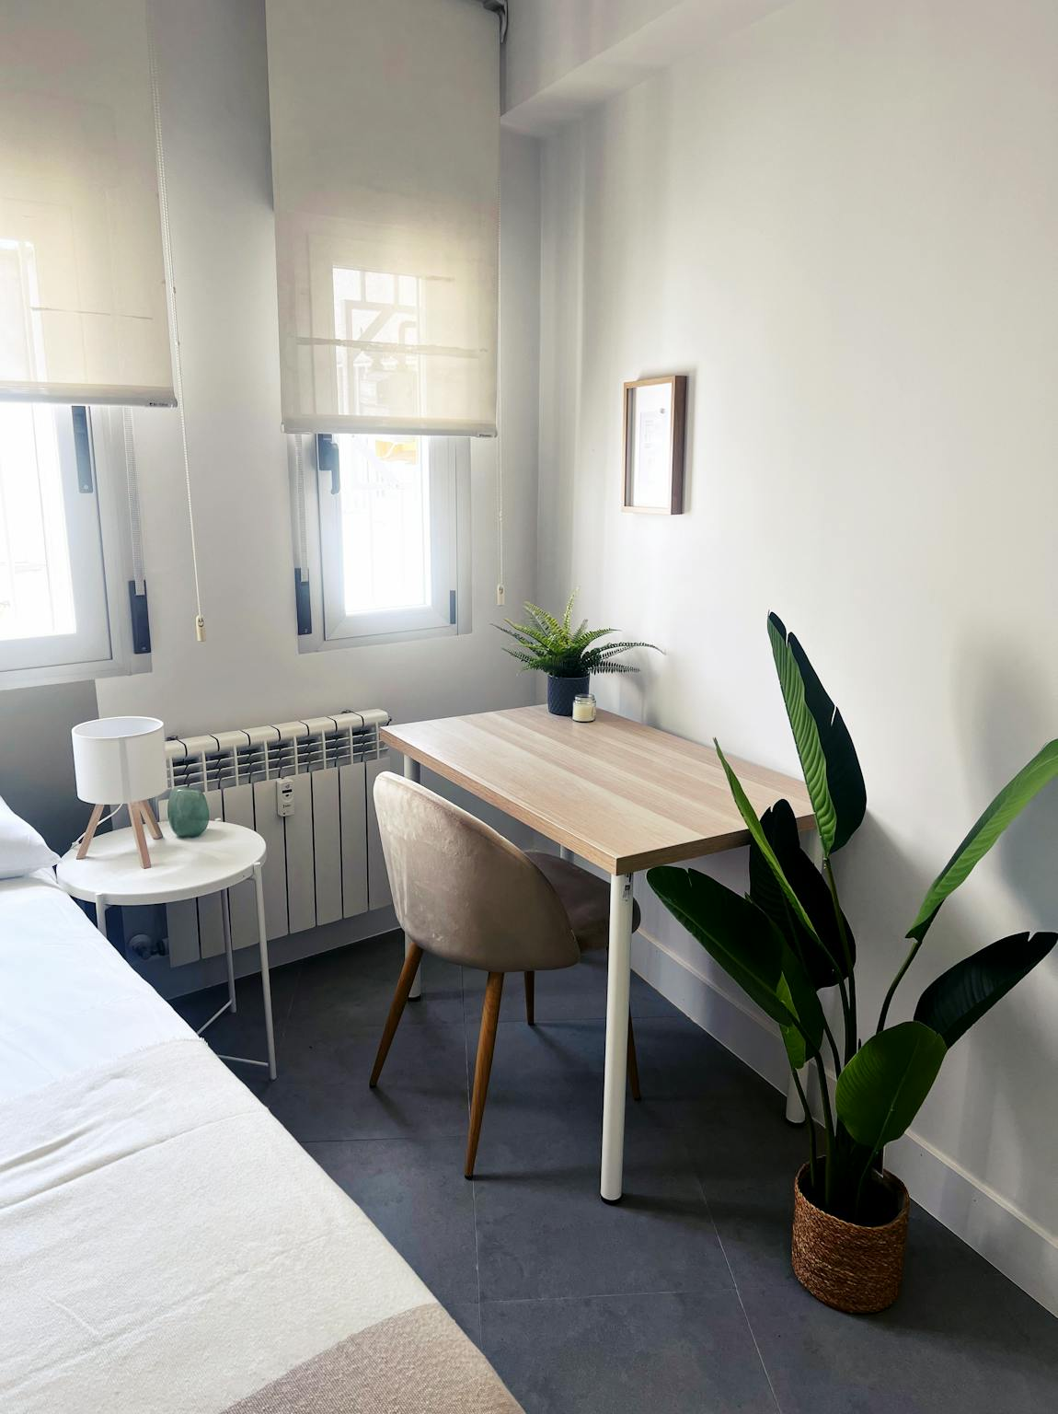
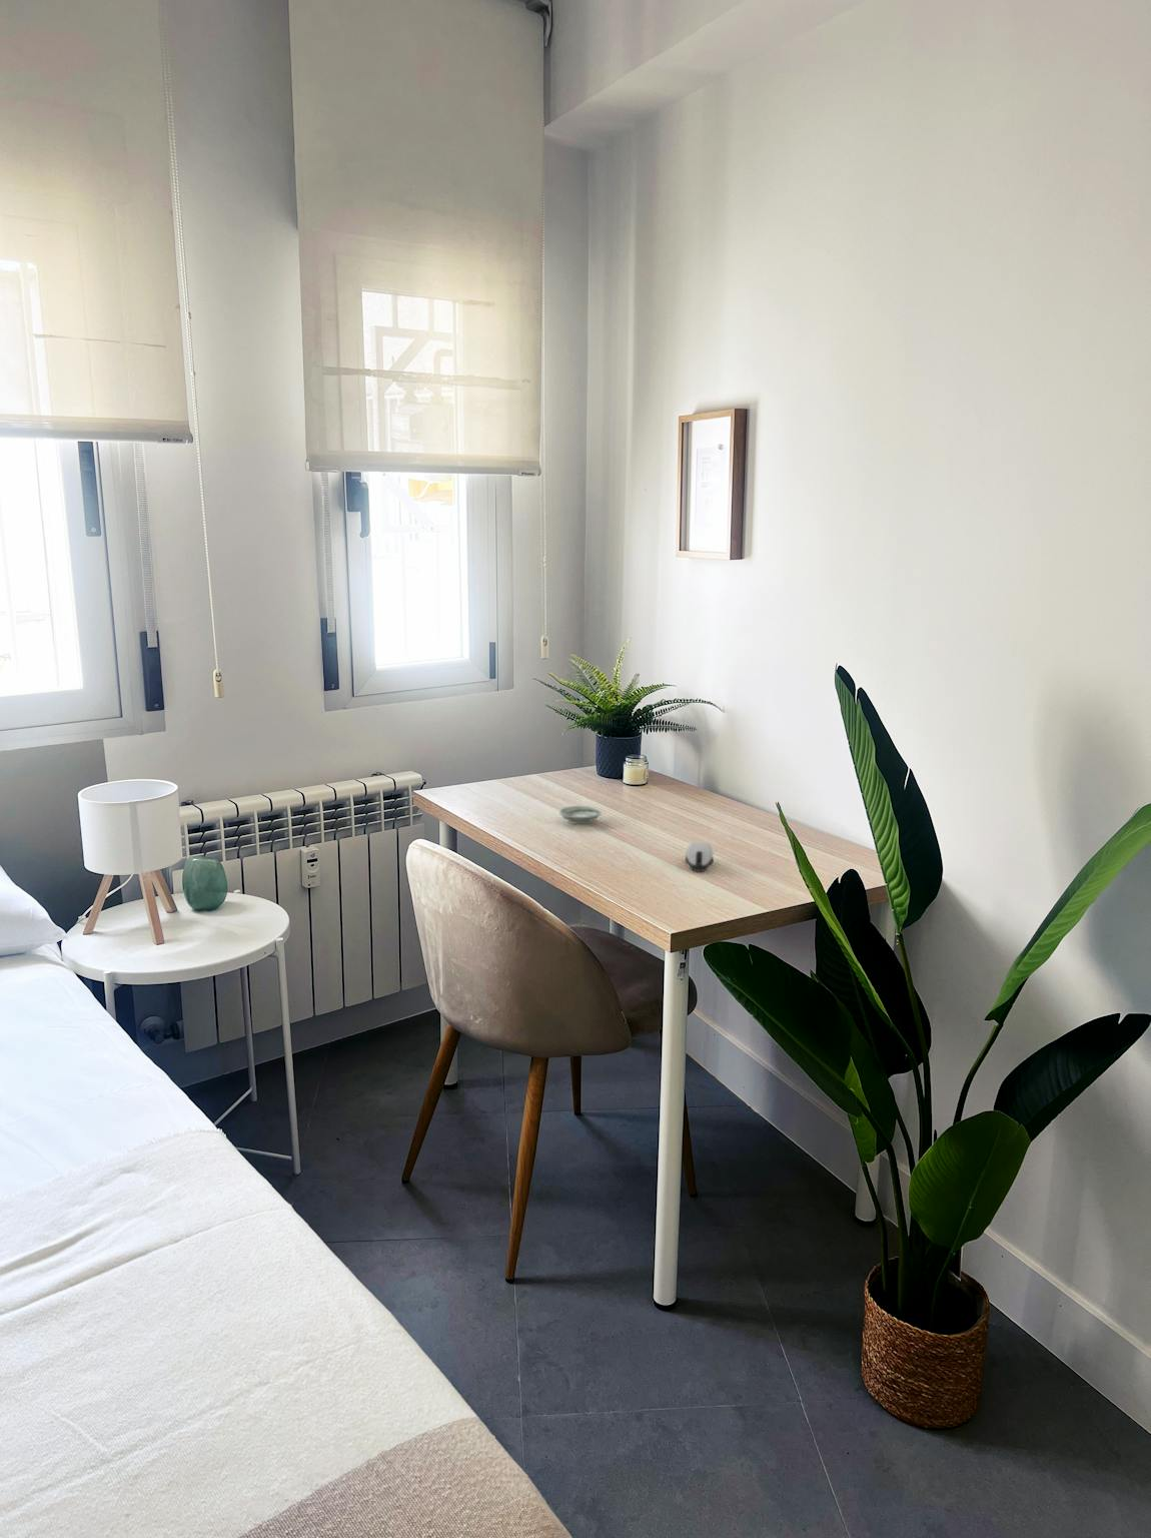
+ computer mouse (699, 854)
+ saucer (579, 815)
